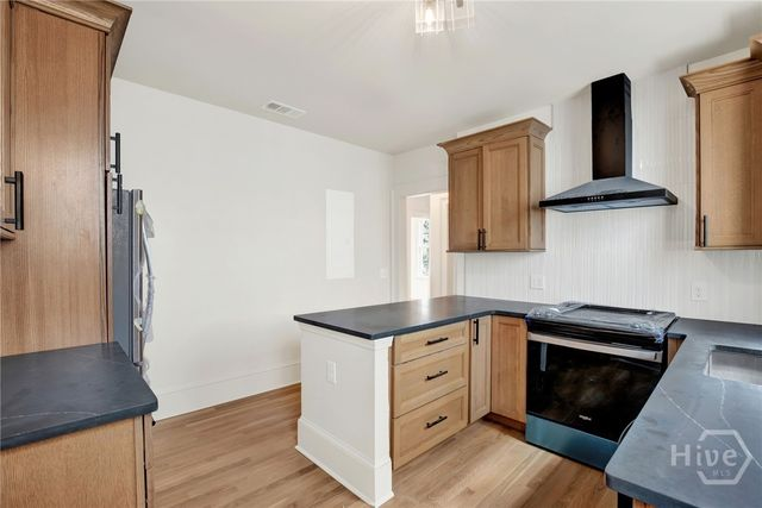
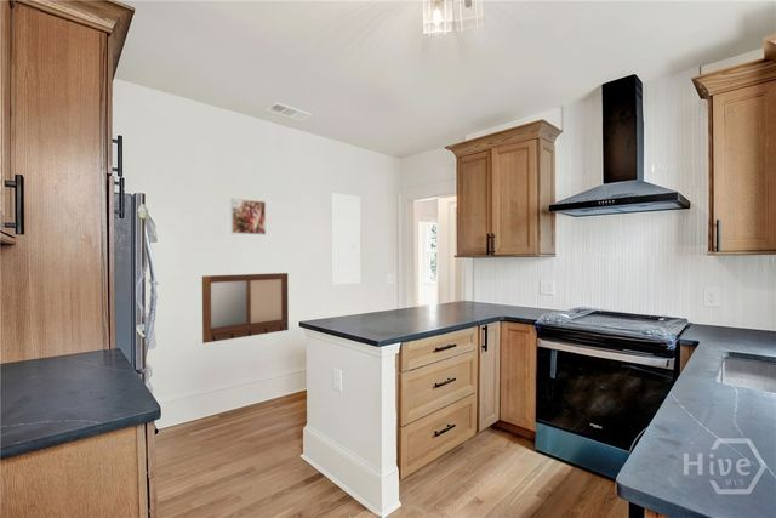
+ writing board (250, 304)
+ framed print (249, 216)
